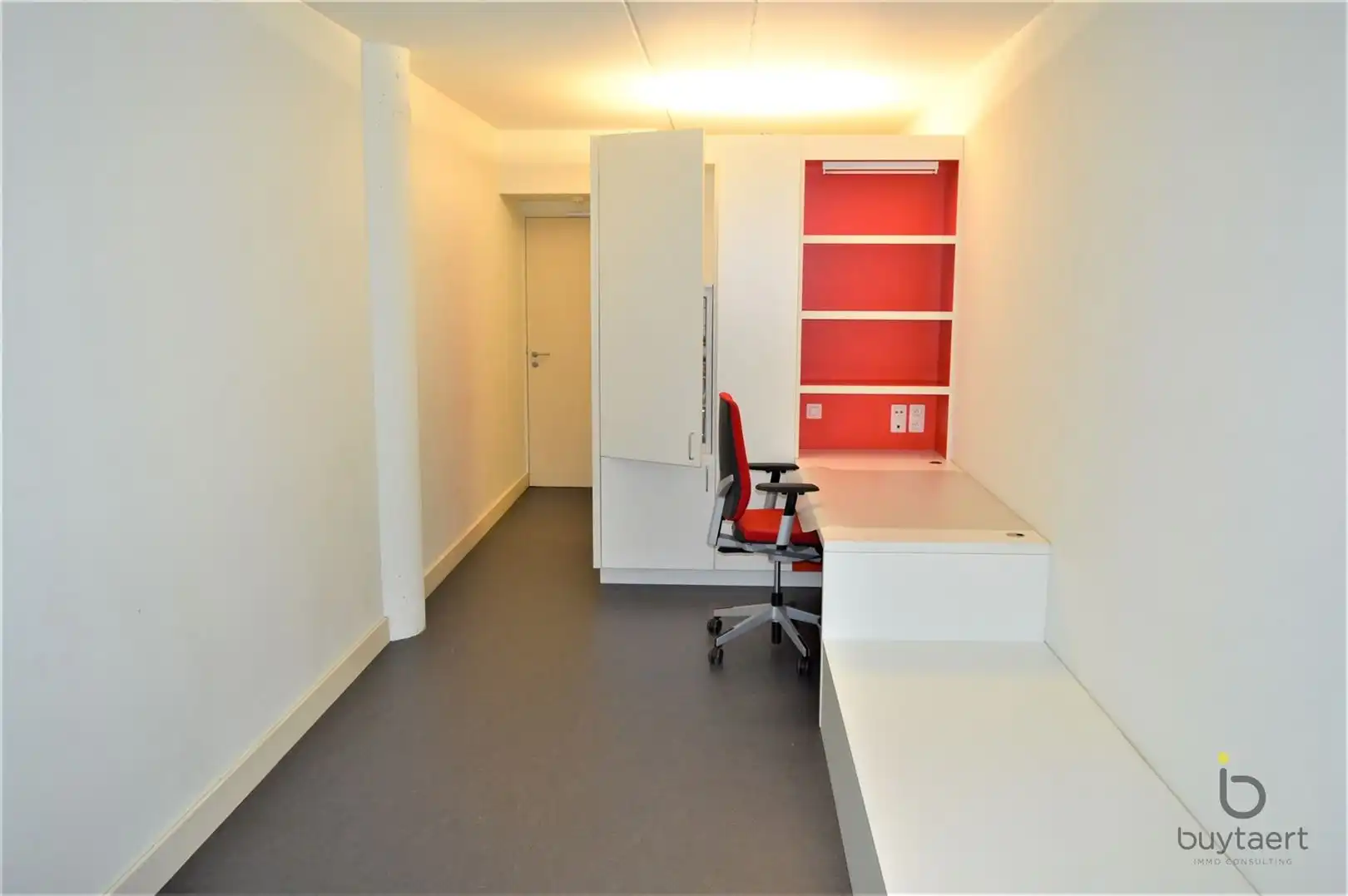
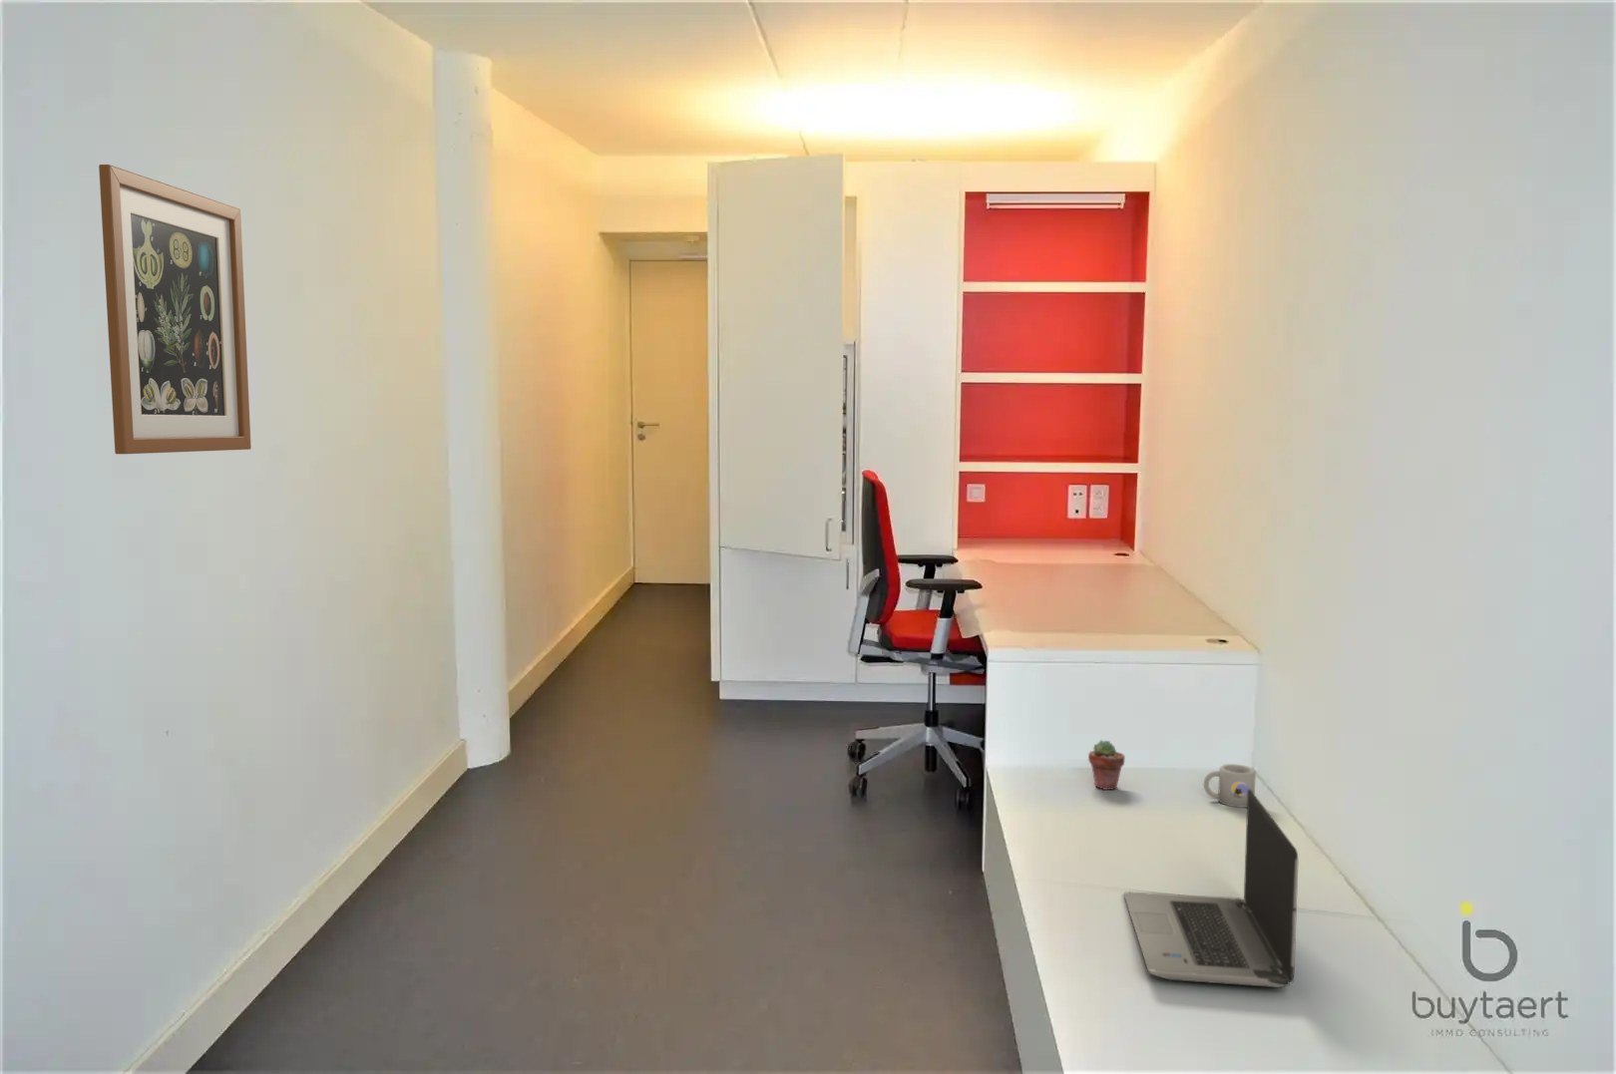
+ wall art (182, 321)
+ potted succulent (1107, 762)
+ mug (1229, 784)
+ laptop computer (1204, 895)
